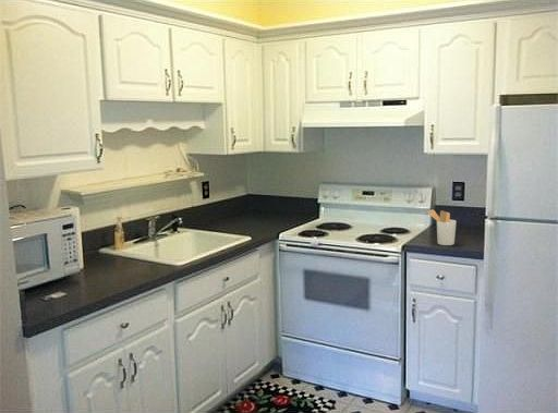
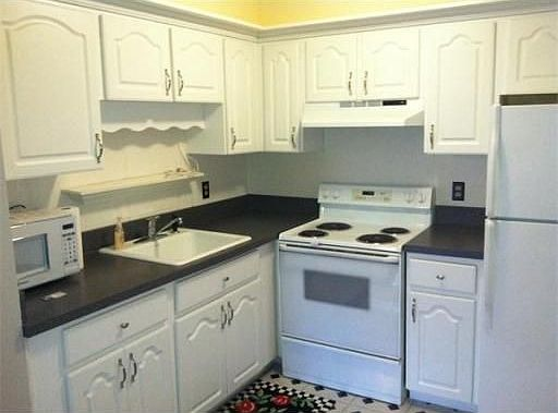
- utensil holder (440, 226)
